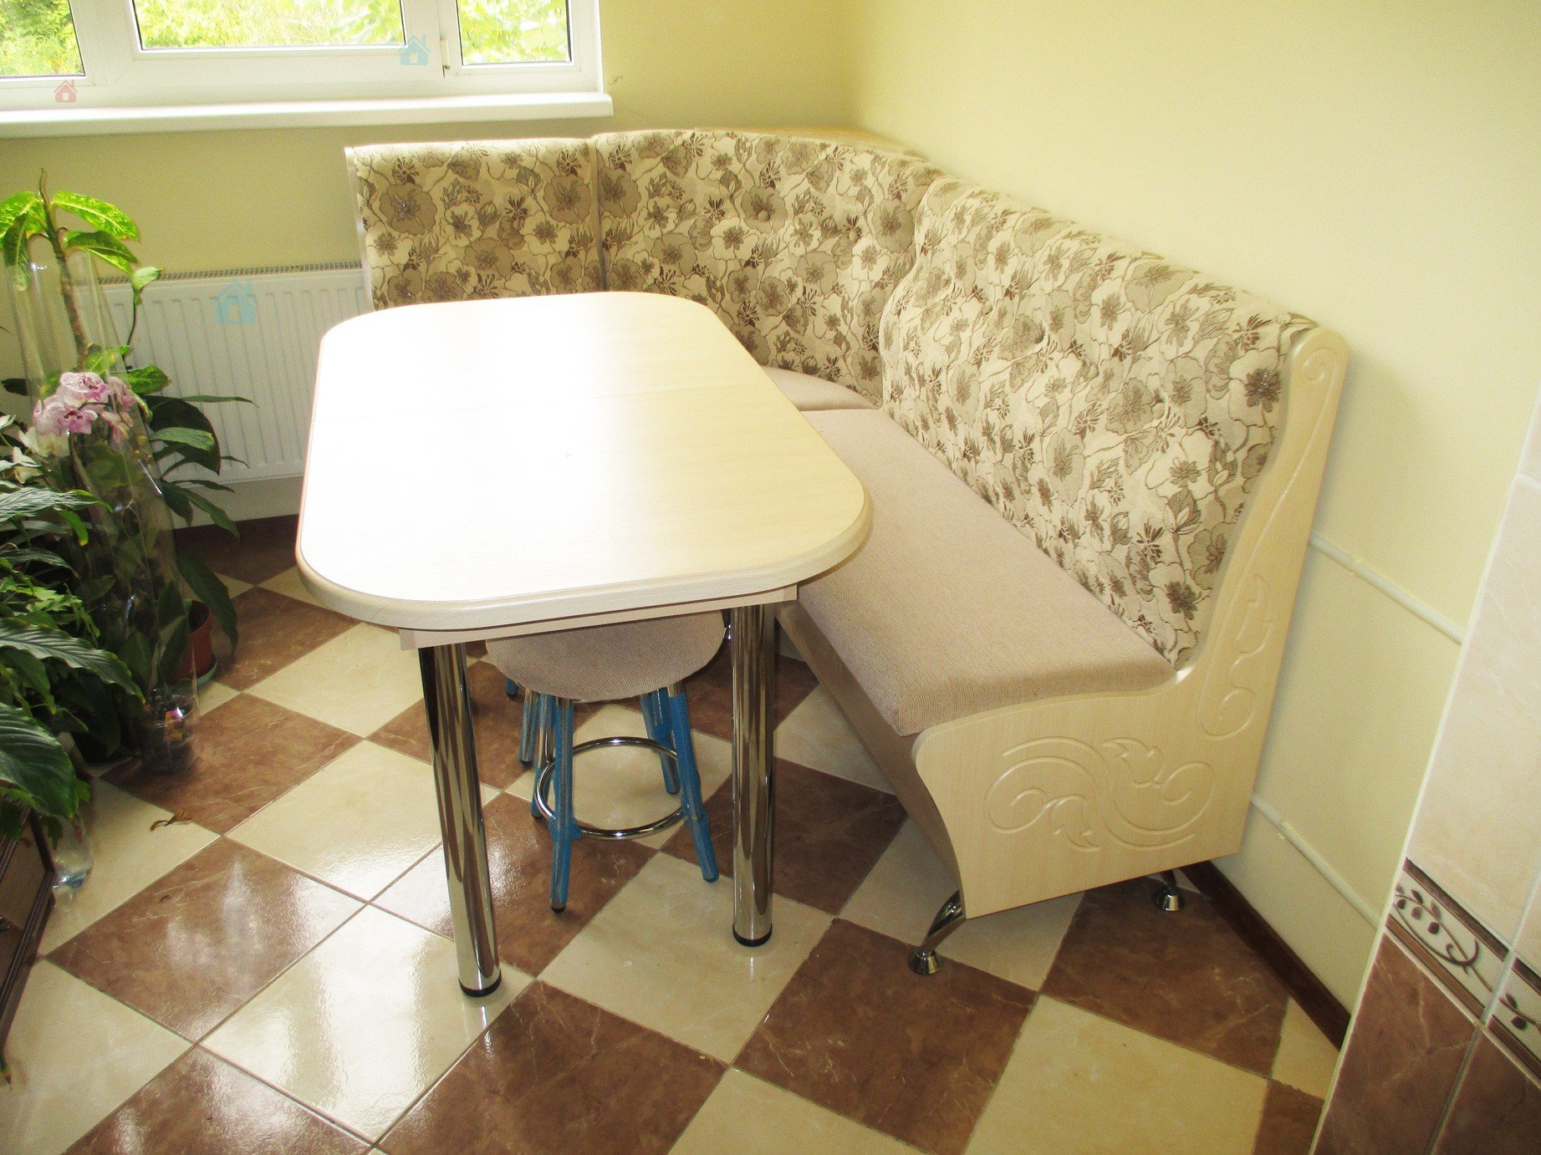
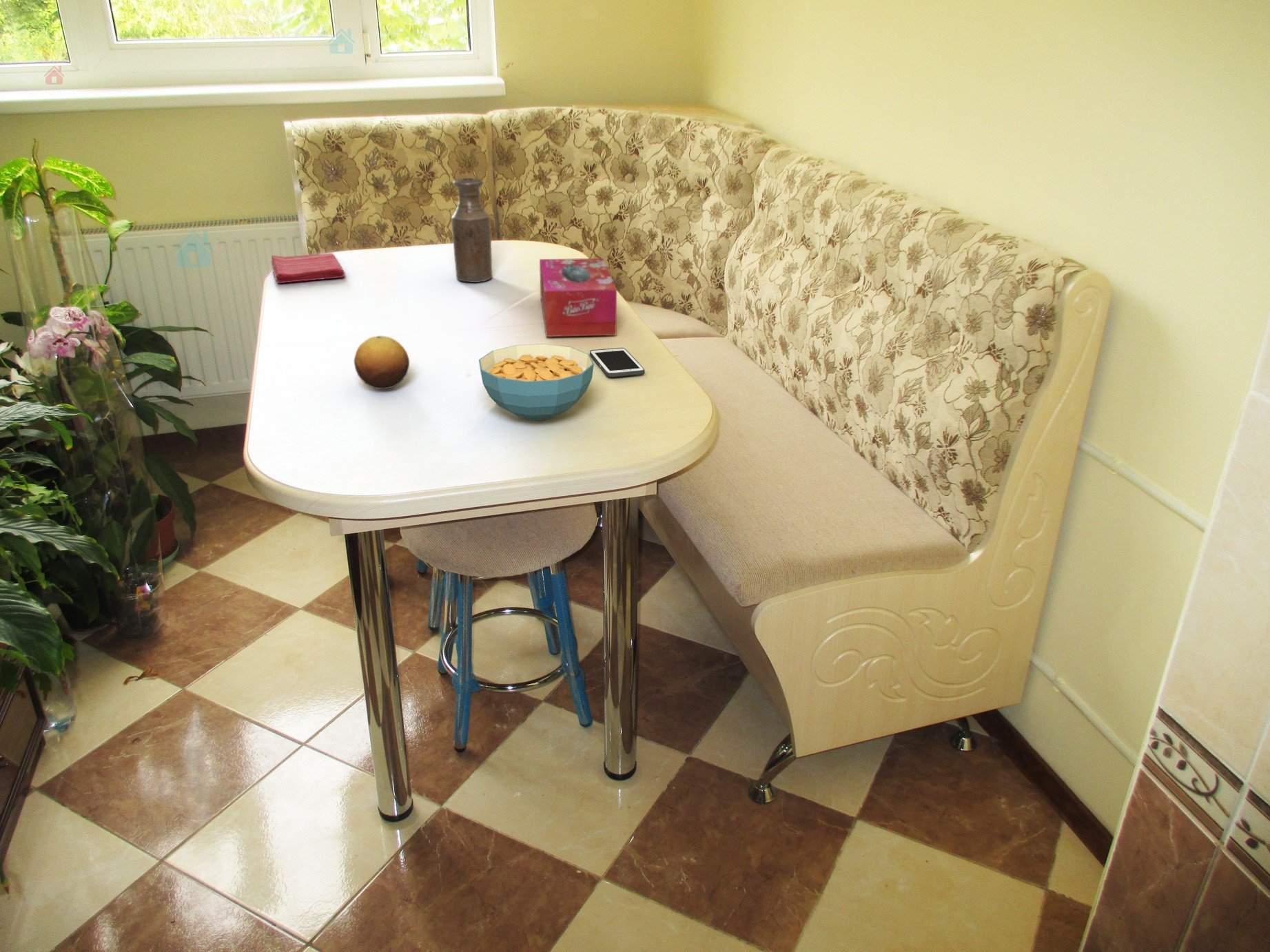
+ tissue box (576, 295)
+ bottle (471, 230)
+ cereal bowl (537, 388)
+ fruit (382, 362)
+ dish towel (307, 266)
+ cell phone (616, 362)
